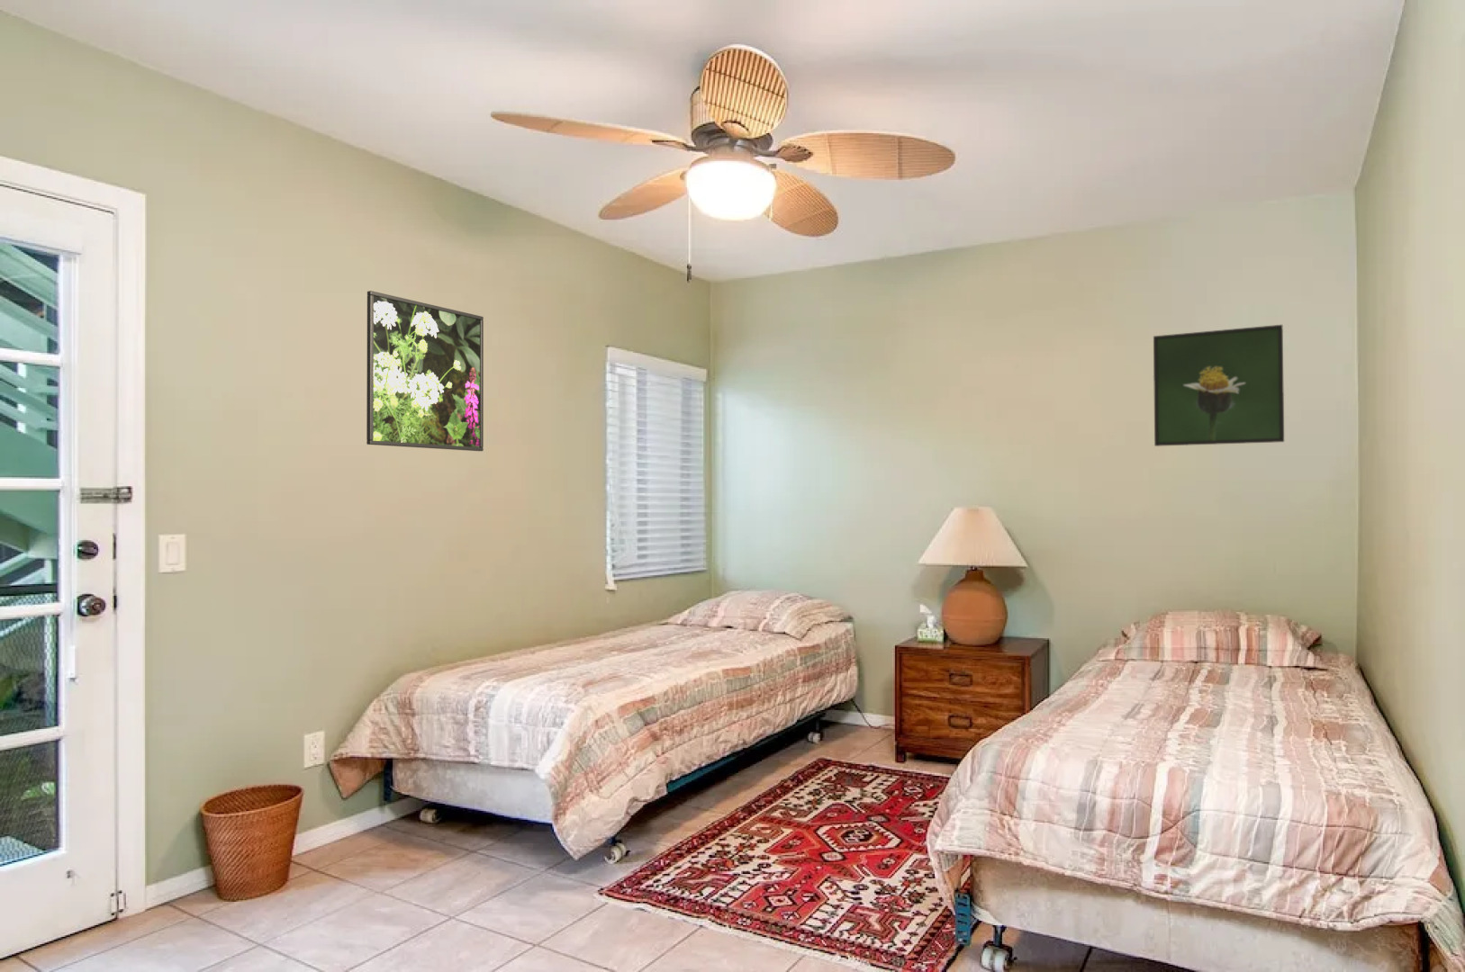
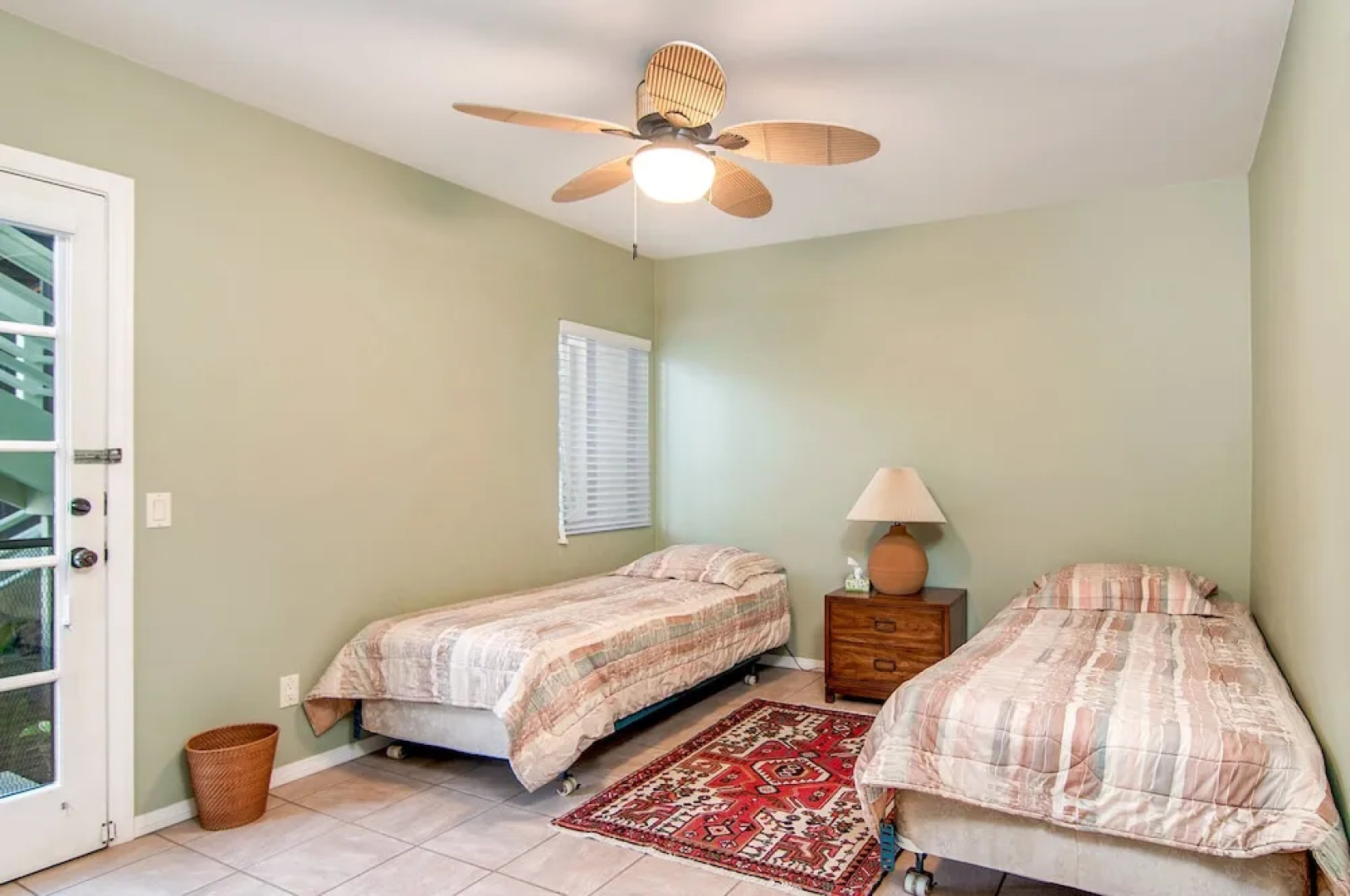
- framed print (1216, 387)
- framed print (429, 376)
